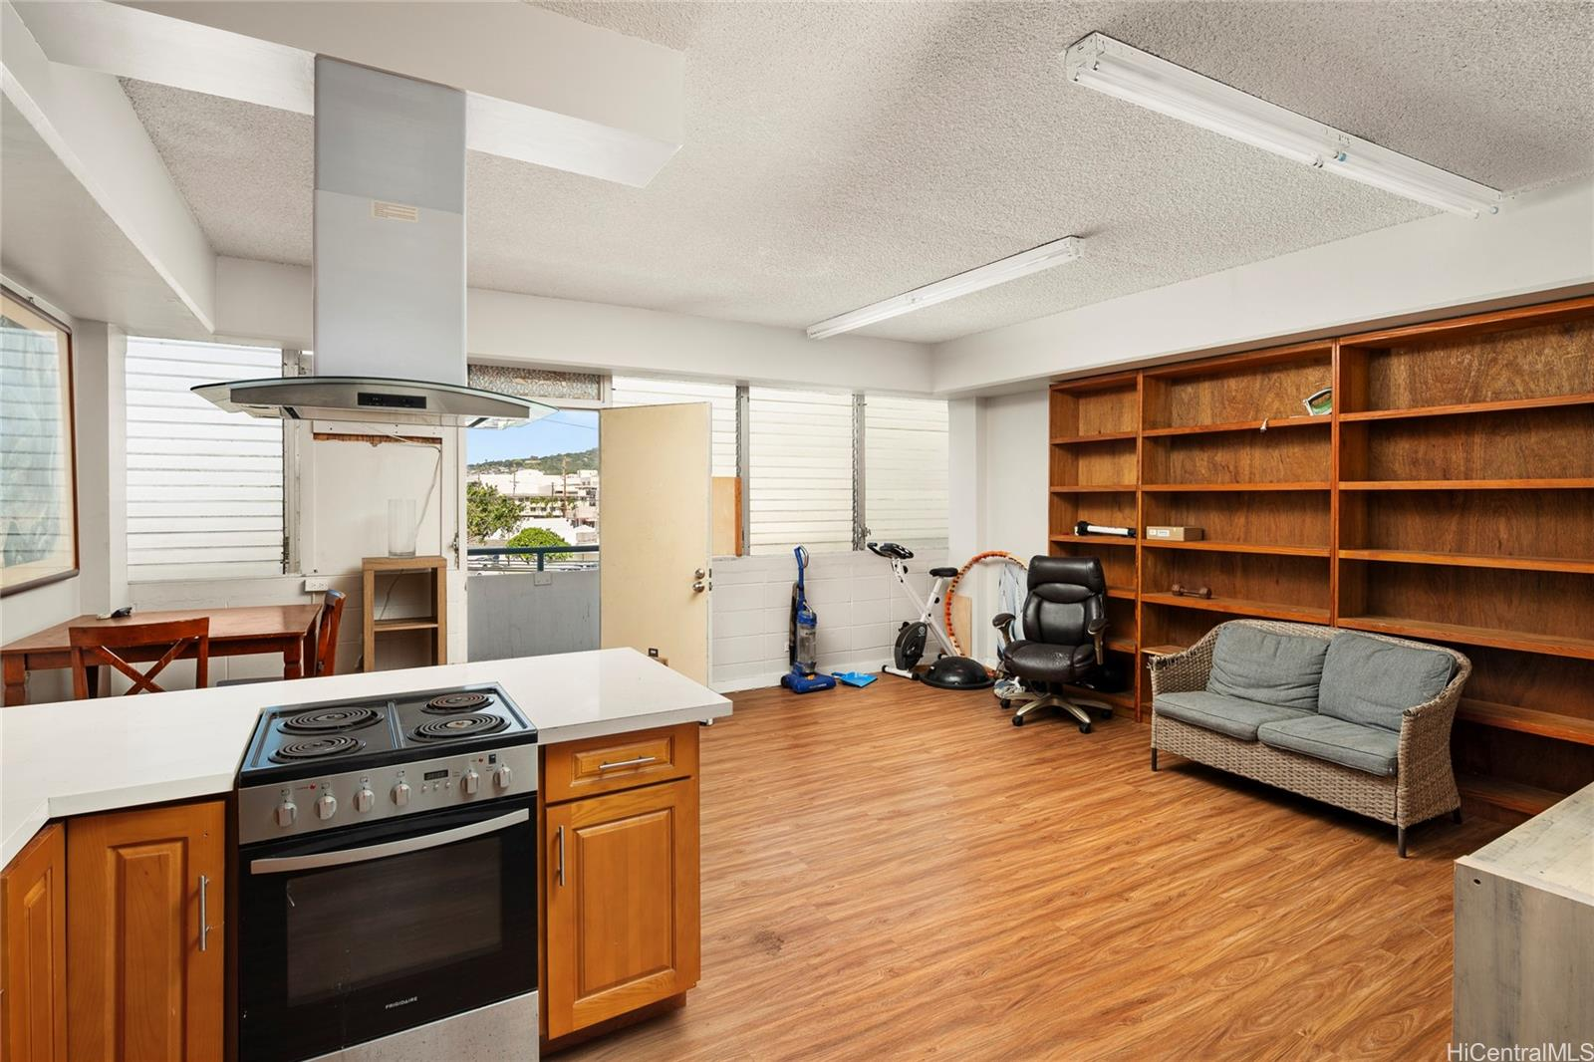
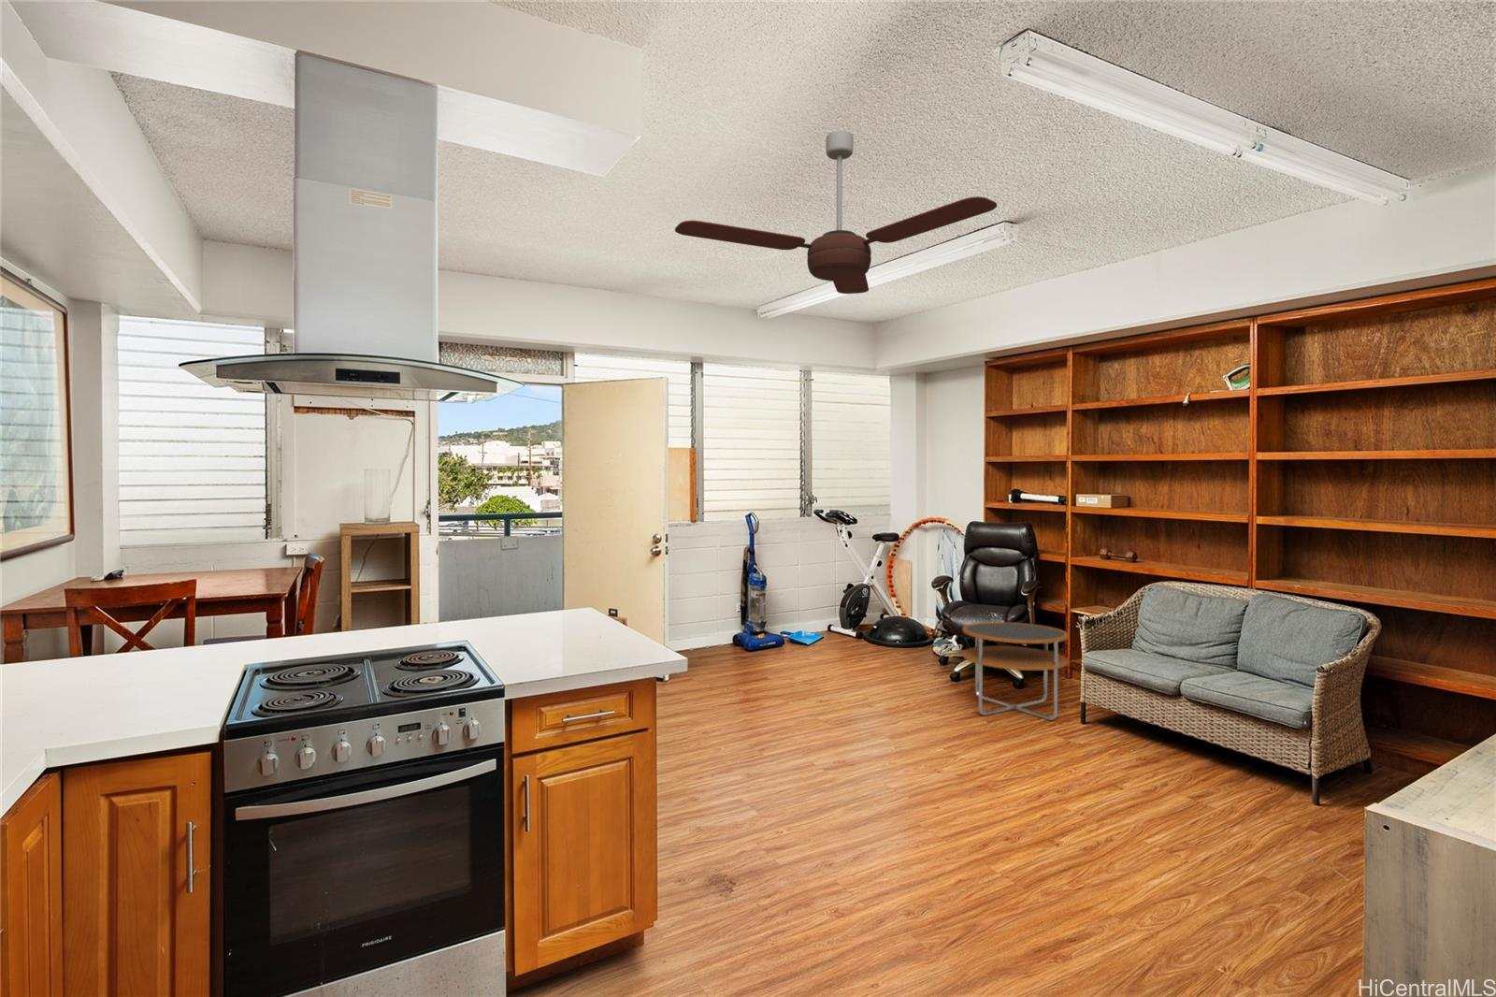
+ ceiling fan (836, 214)
+ side table (1013, 669)
